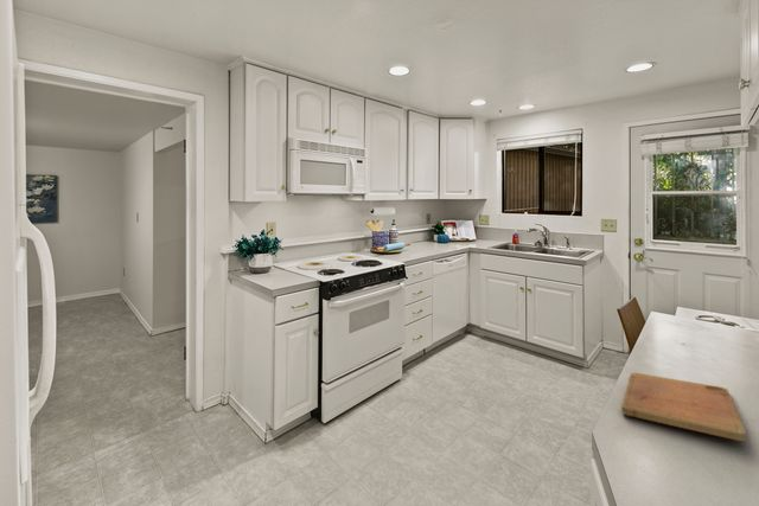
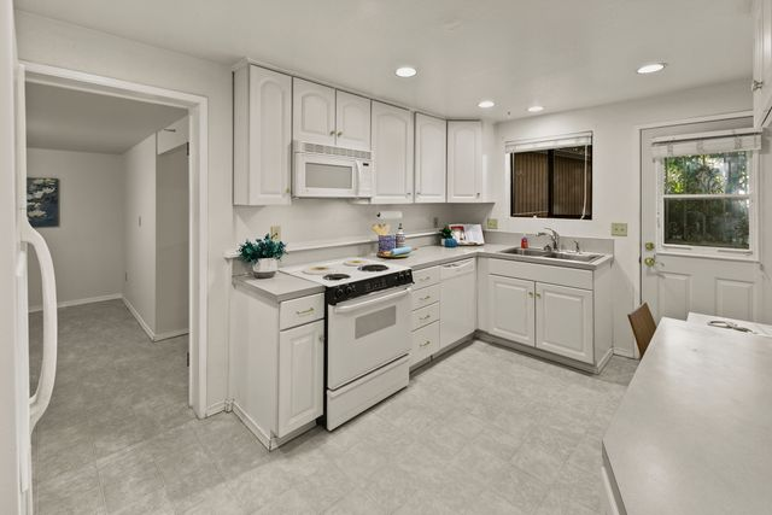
- cutting board (677, 399)
